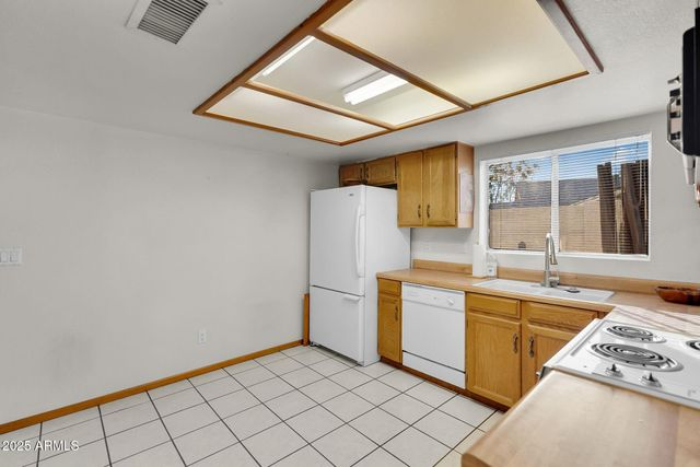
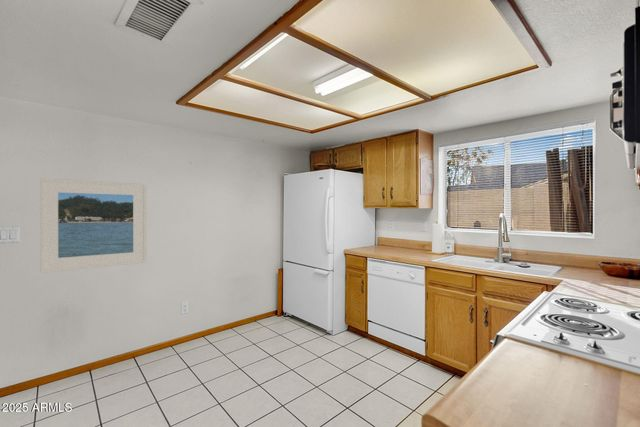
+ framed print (98, 224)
